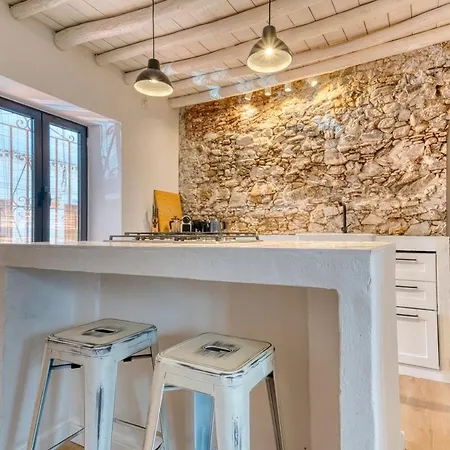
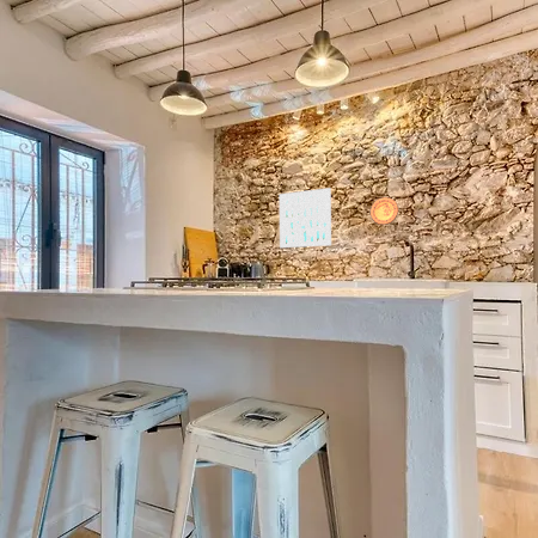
+ wall art (304, 219)
+ decorative plate (384, 210)
